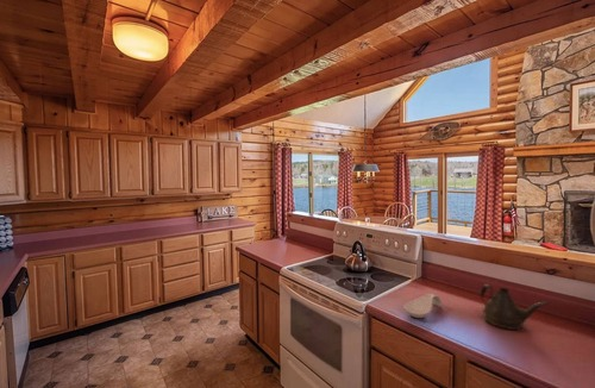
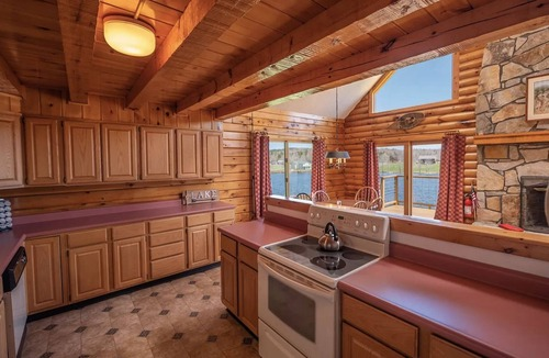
- spoon rest (424, 303)
- teapot (511, 307)
